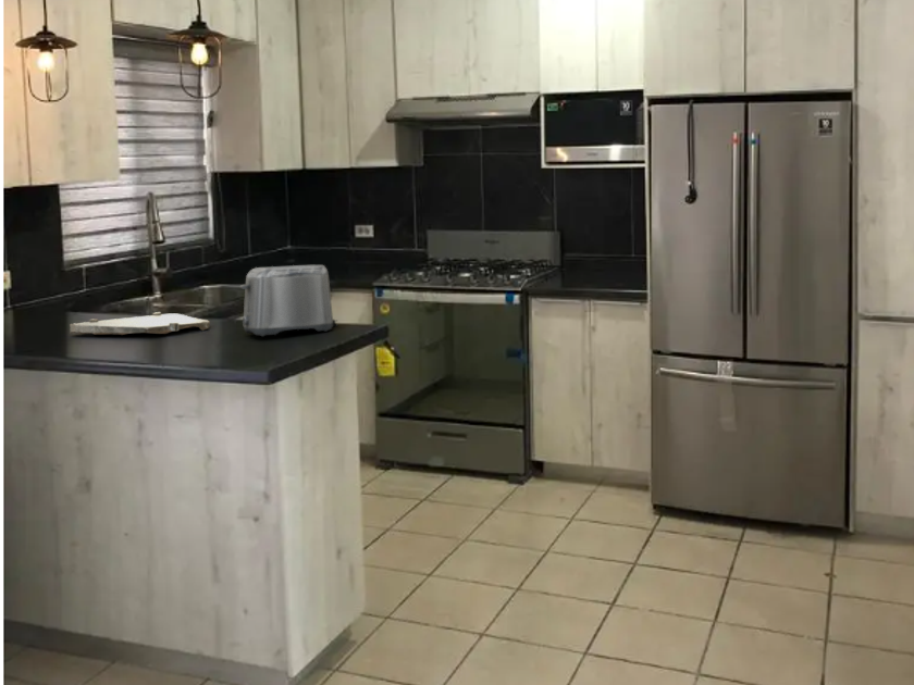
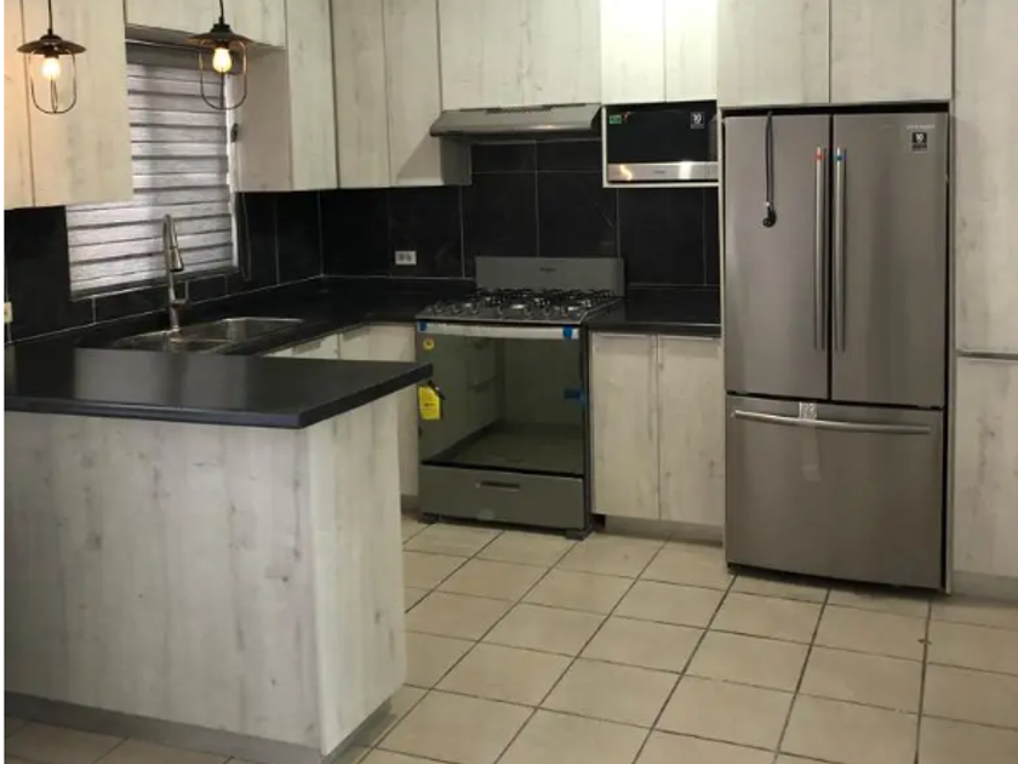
- toaster (292, 299)
- cutting board (143, 324)
